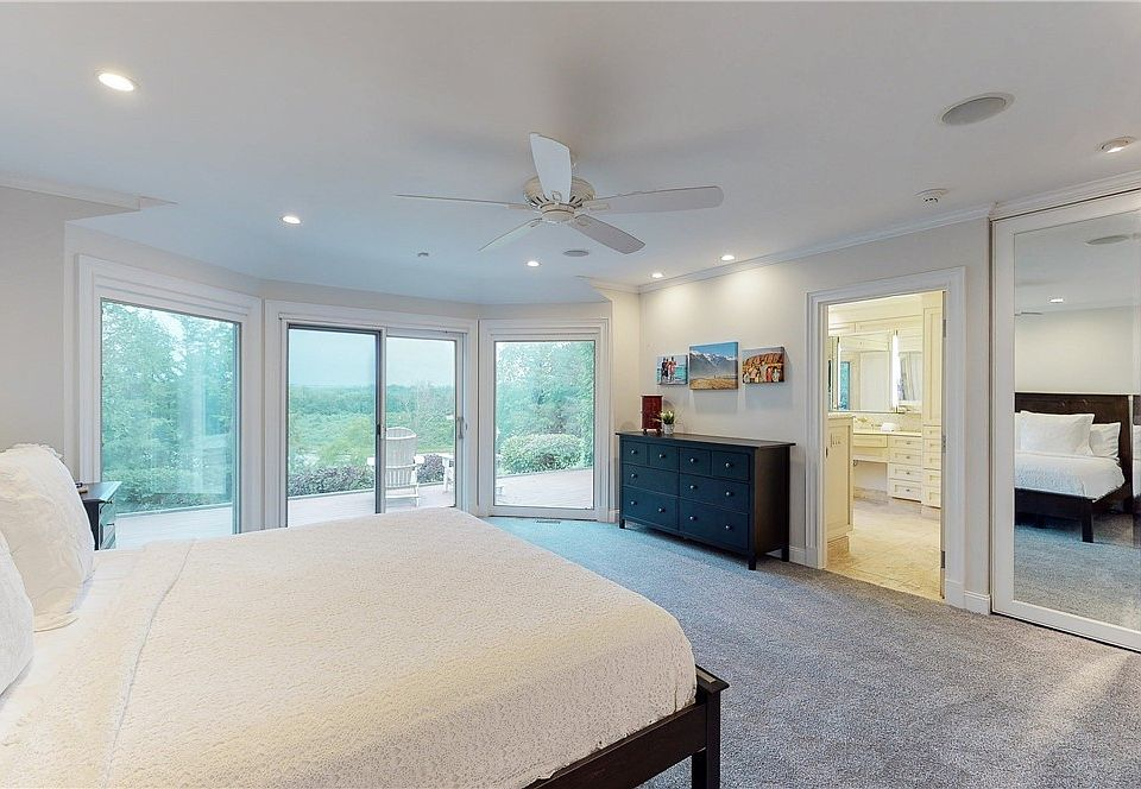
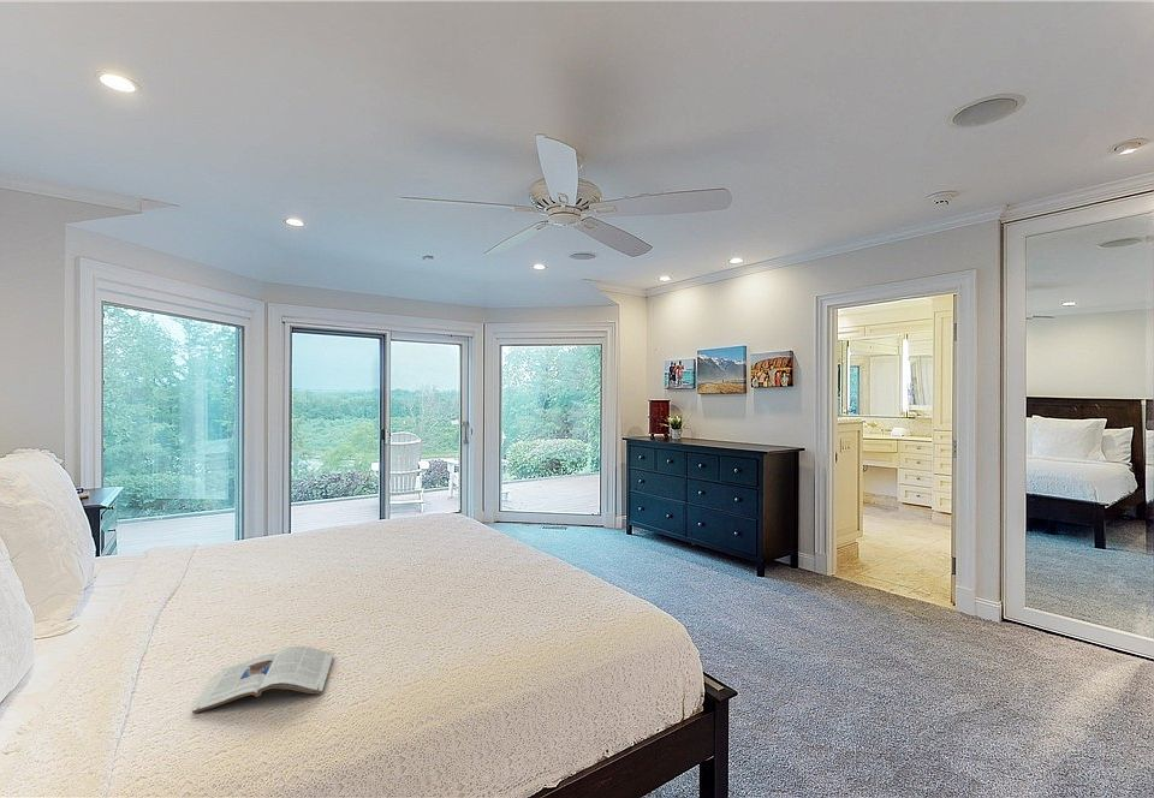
+ magazine (269, 673)
